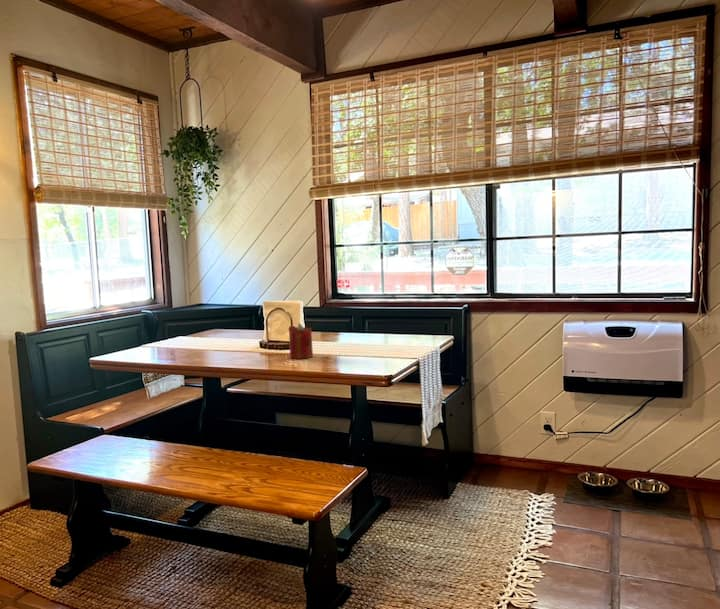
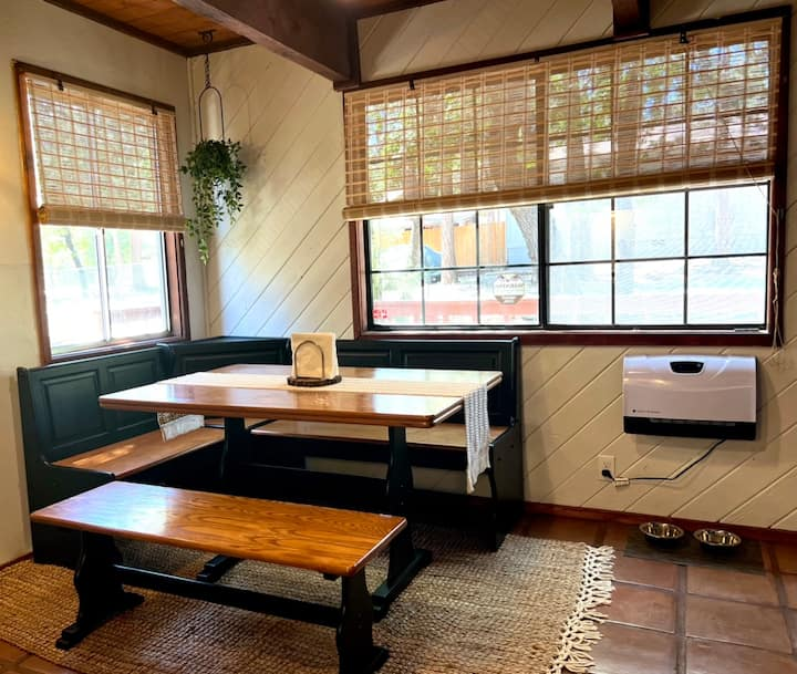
- candle (300, 339)
